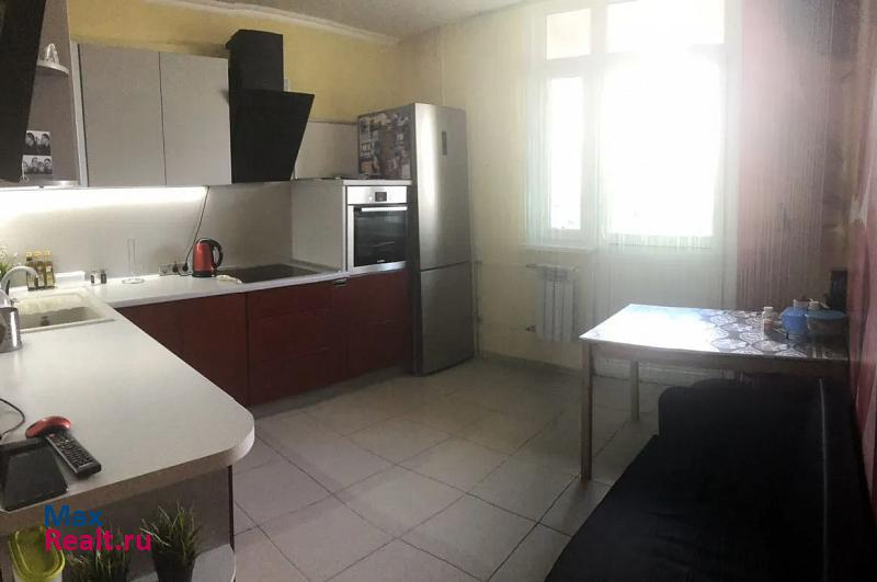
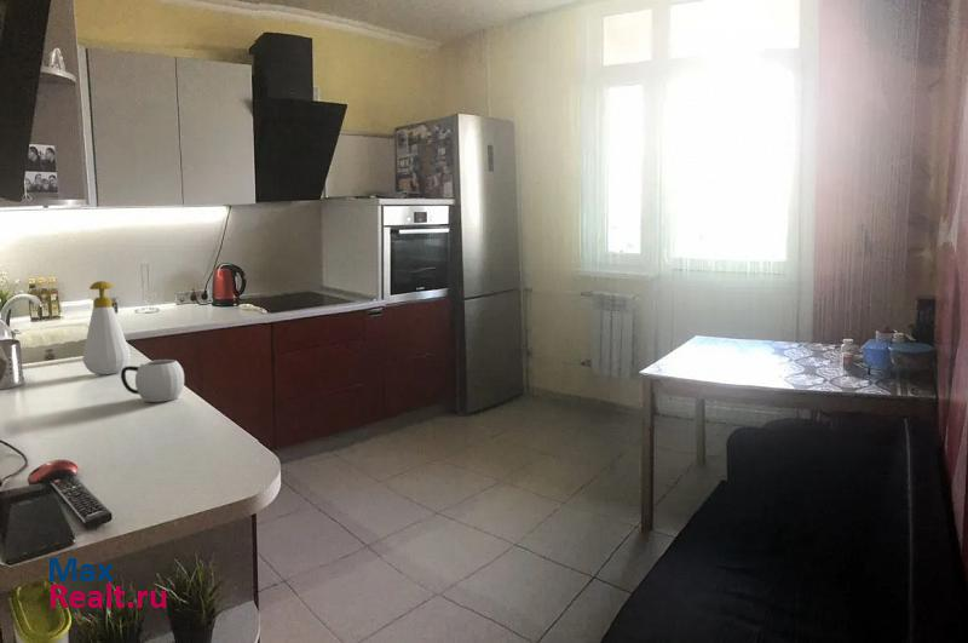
+ soap bottle (104, 327)
+ mug (151, 380)
